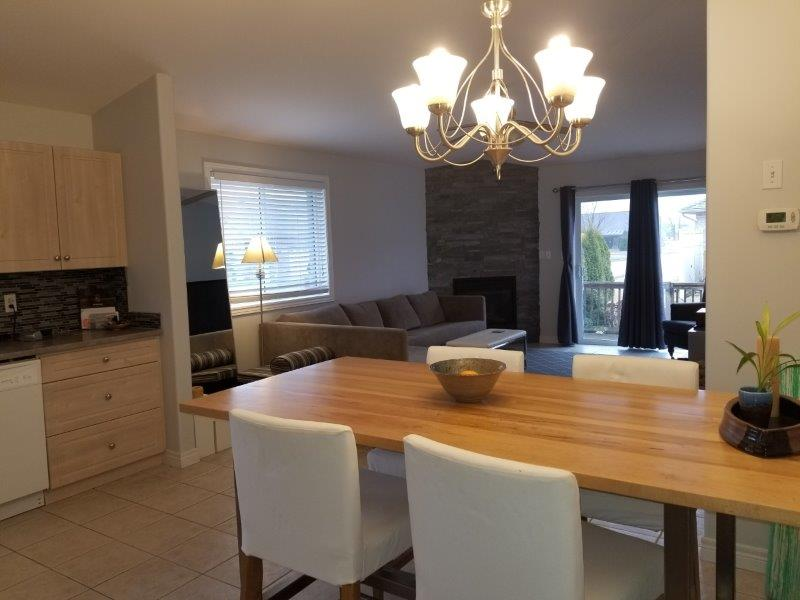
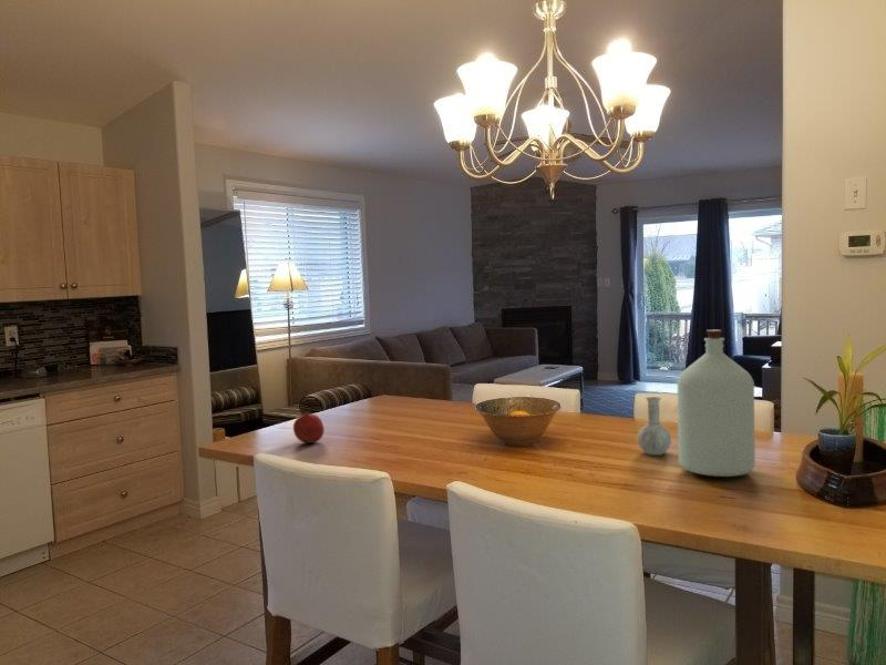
+ bottle (688, 397)
+ fruit (308, 427)
